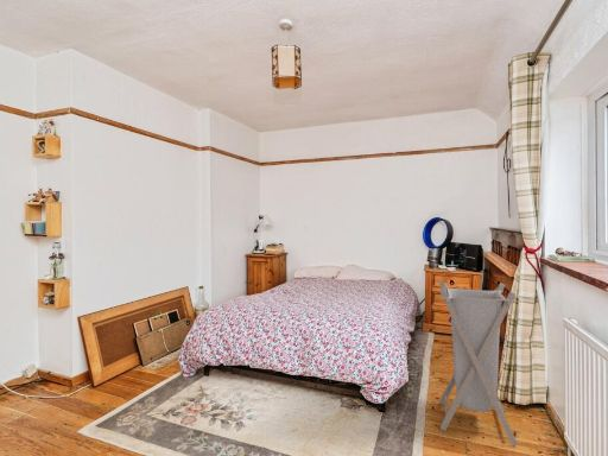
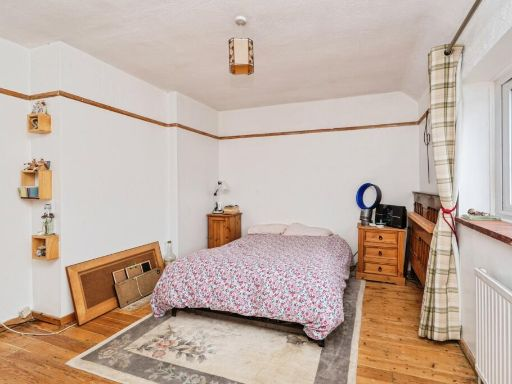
- laundry hamper (473, 353)
